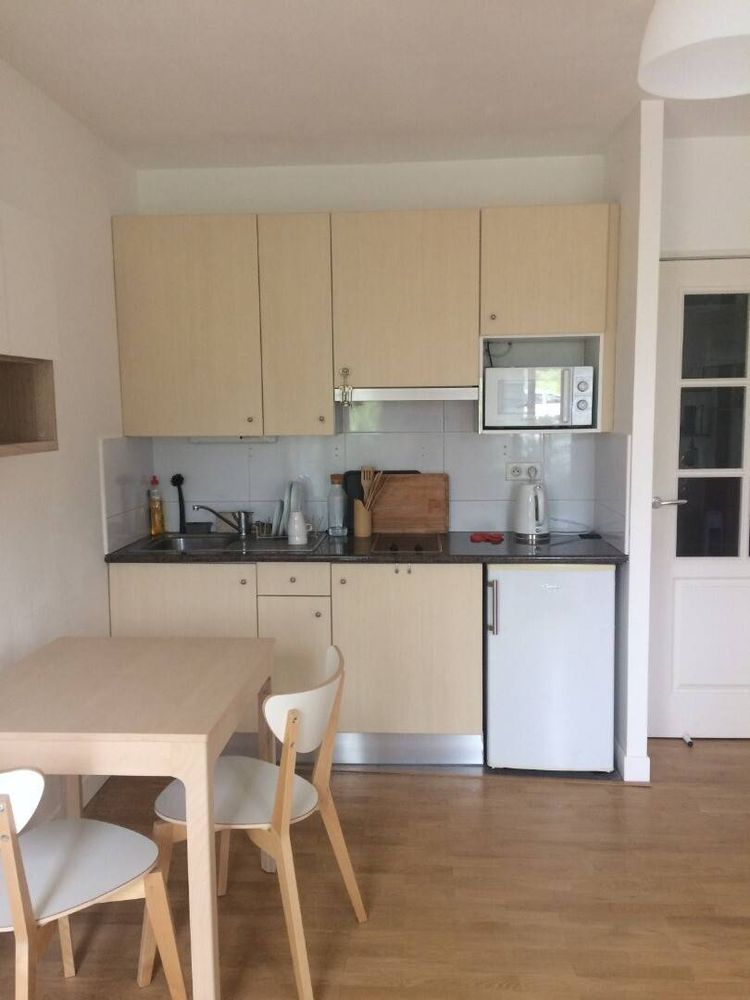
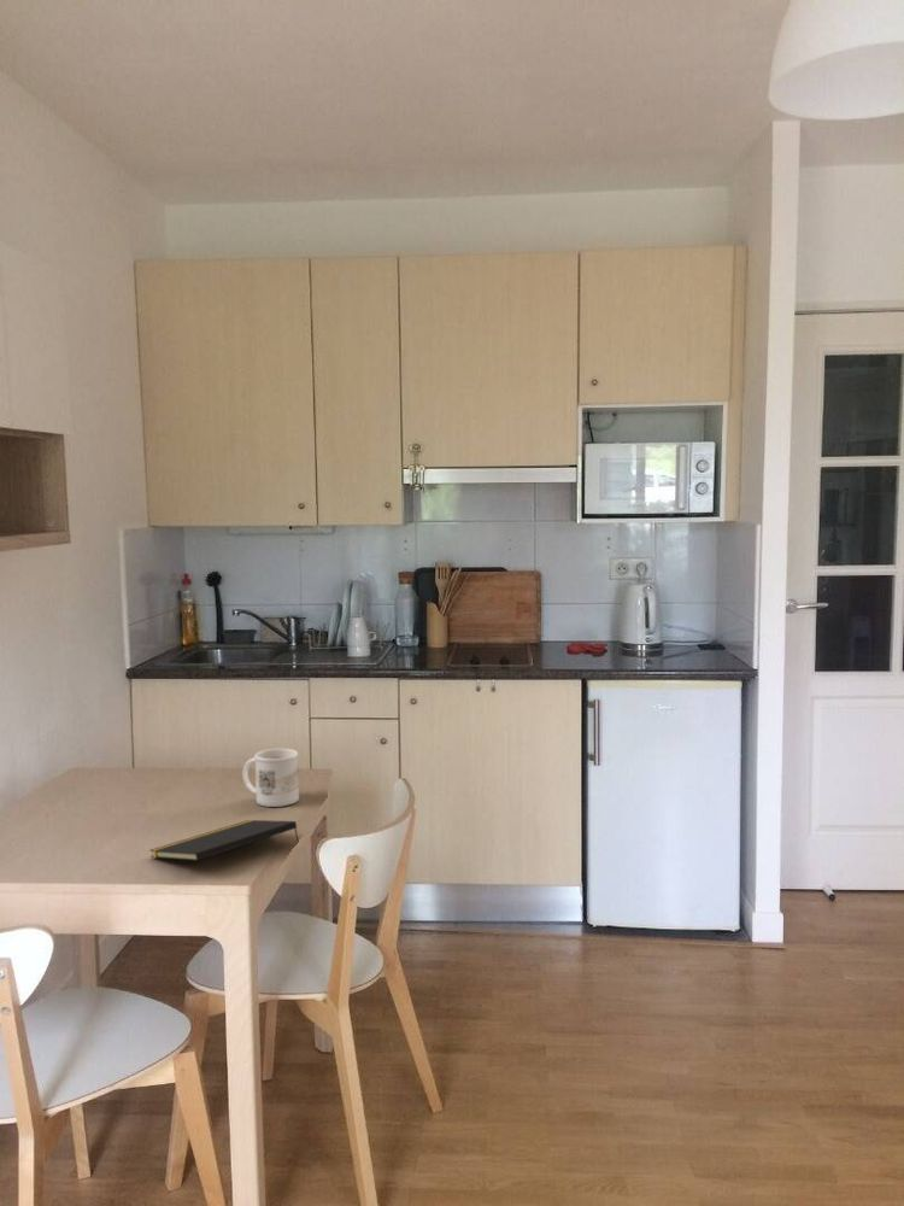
+ notepad (224, 838)
+ mug (272, 775)
